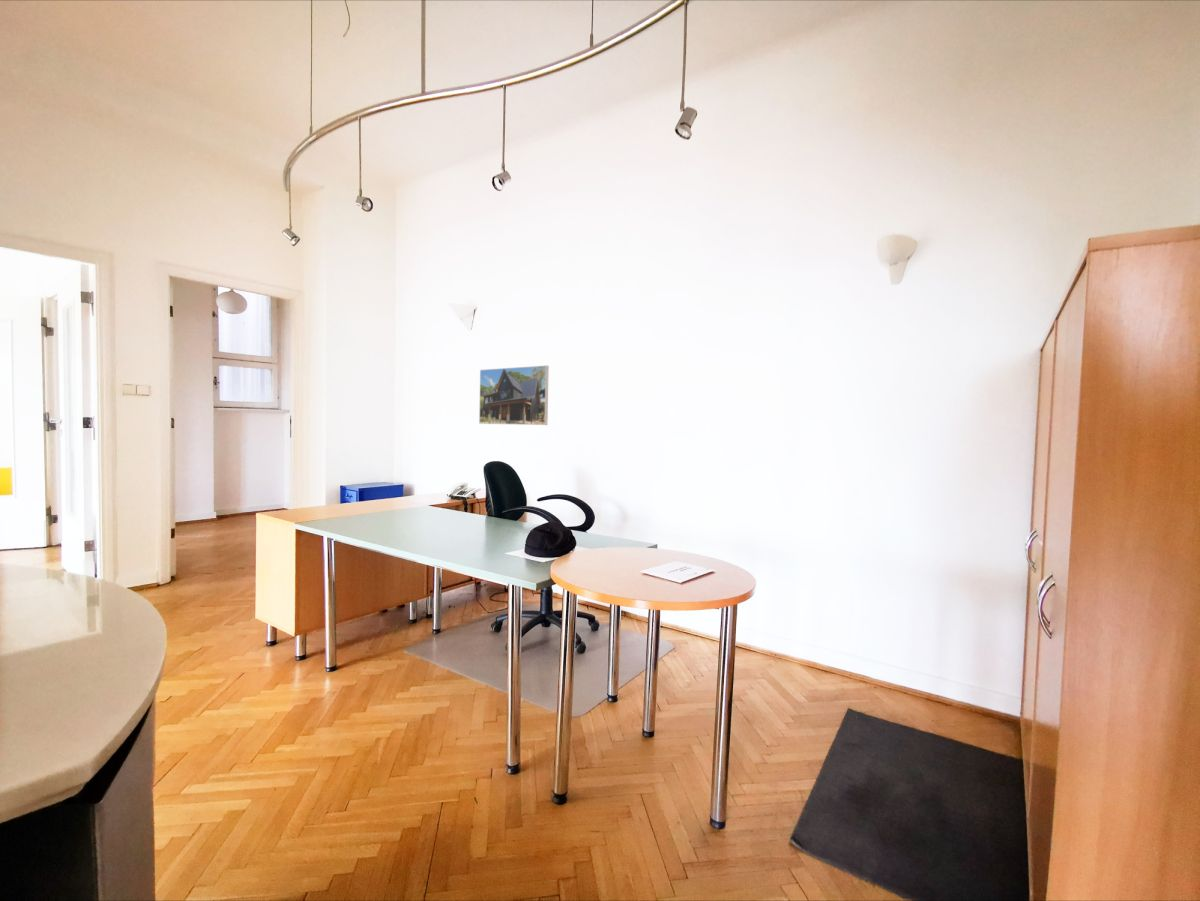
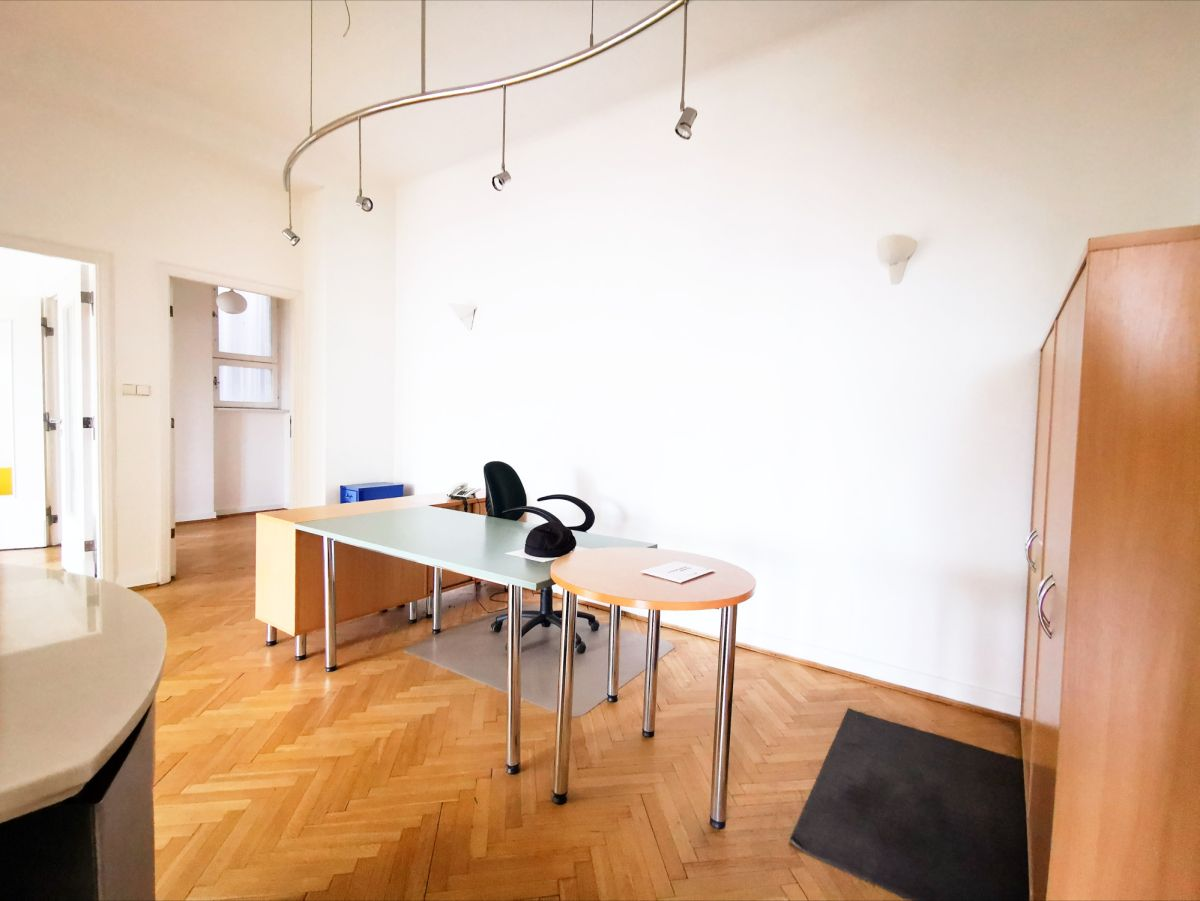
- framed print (512, 396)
